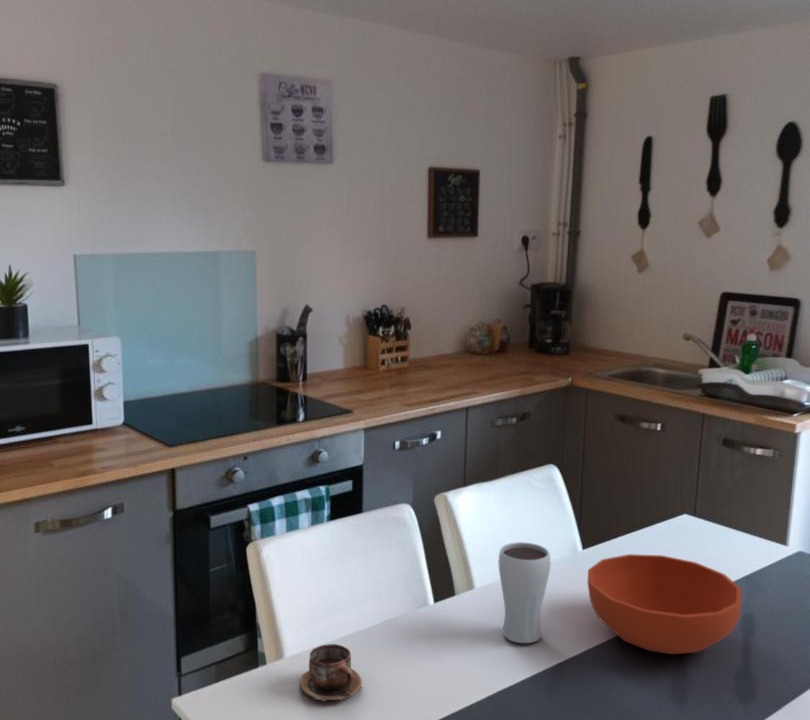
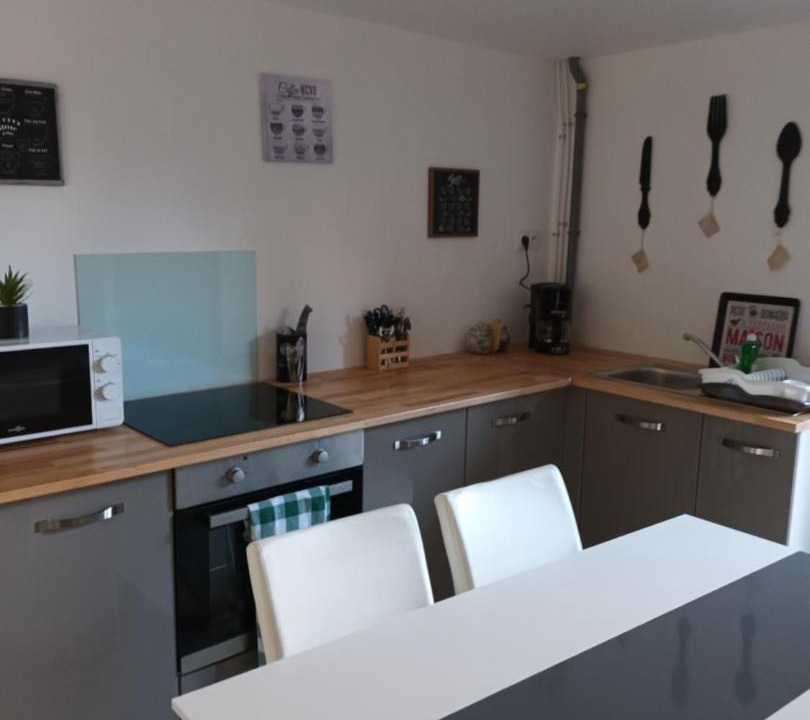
- bowl (662, 609)
- drinking glass (523, 593)
- cup (331, 671)
